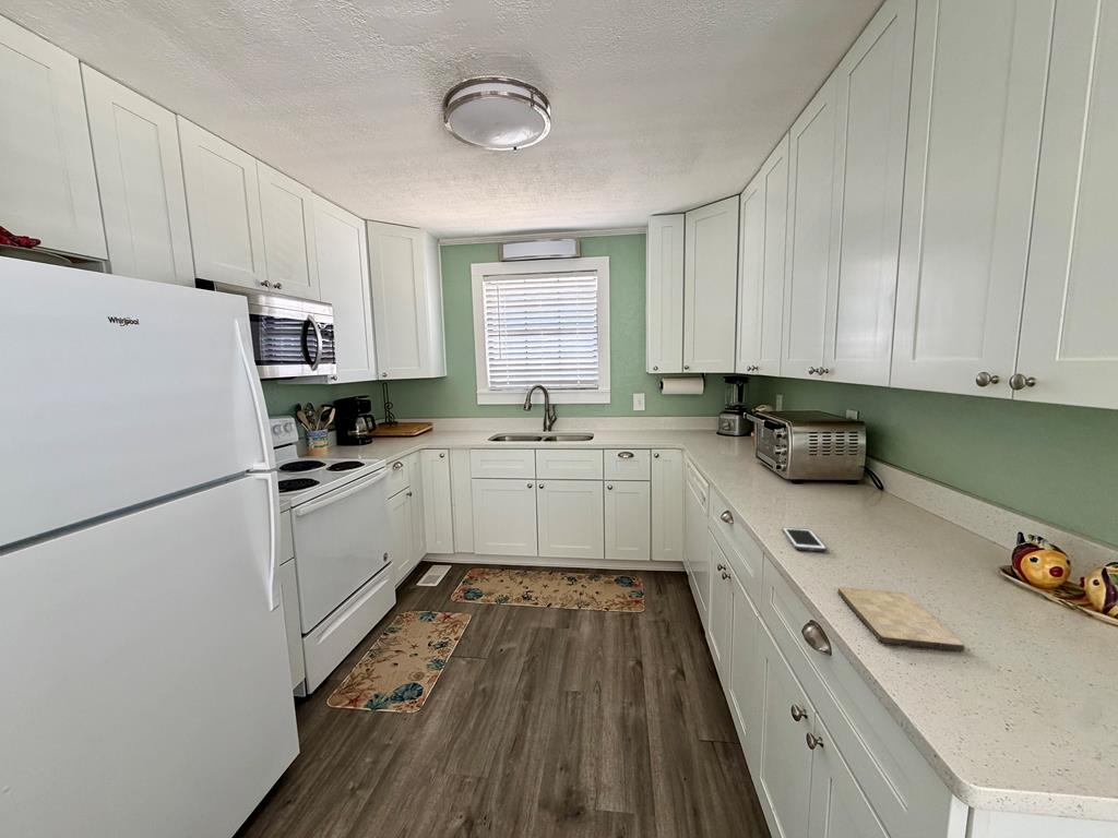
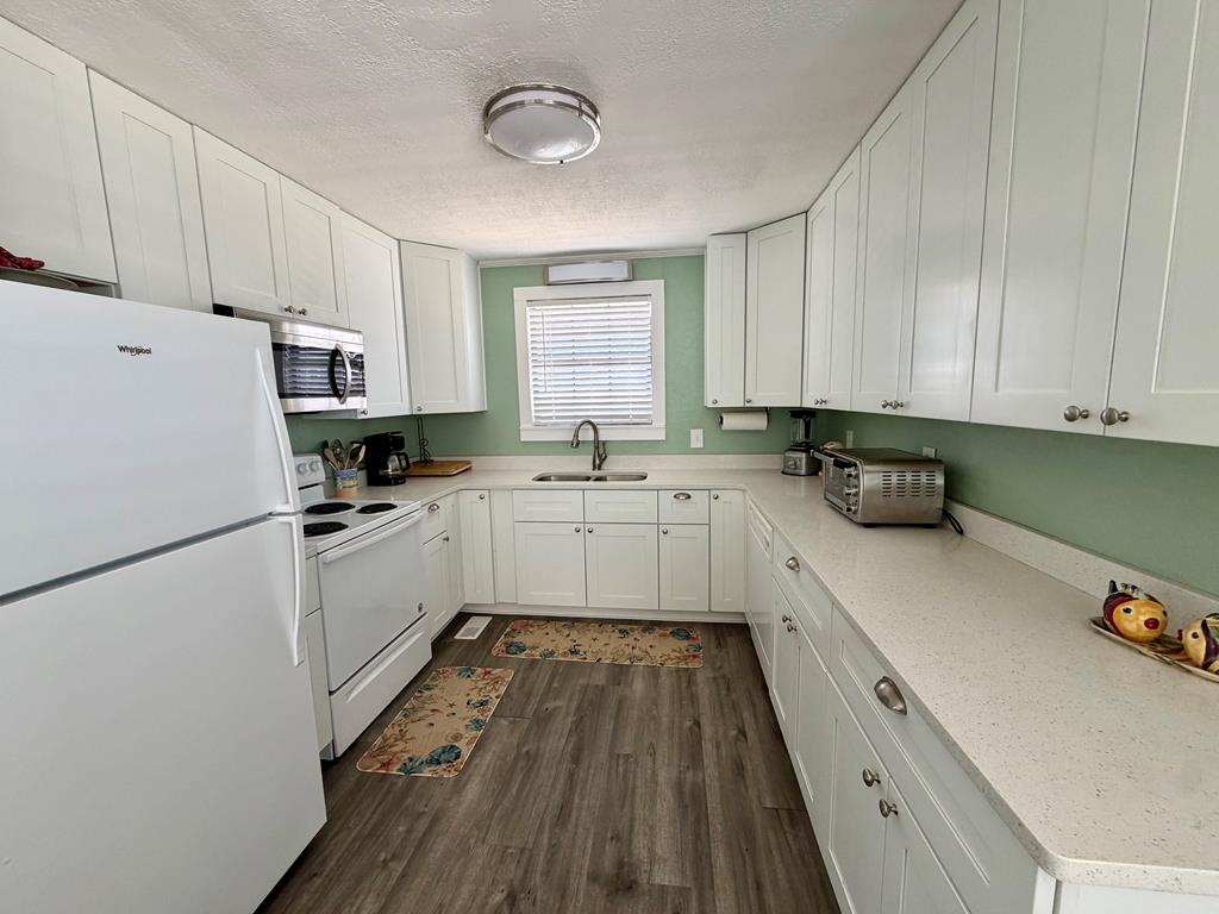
- cell phone (802, 538)
- cutting board (893, 615)
